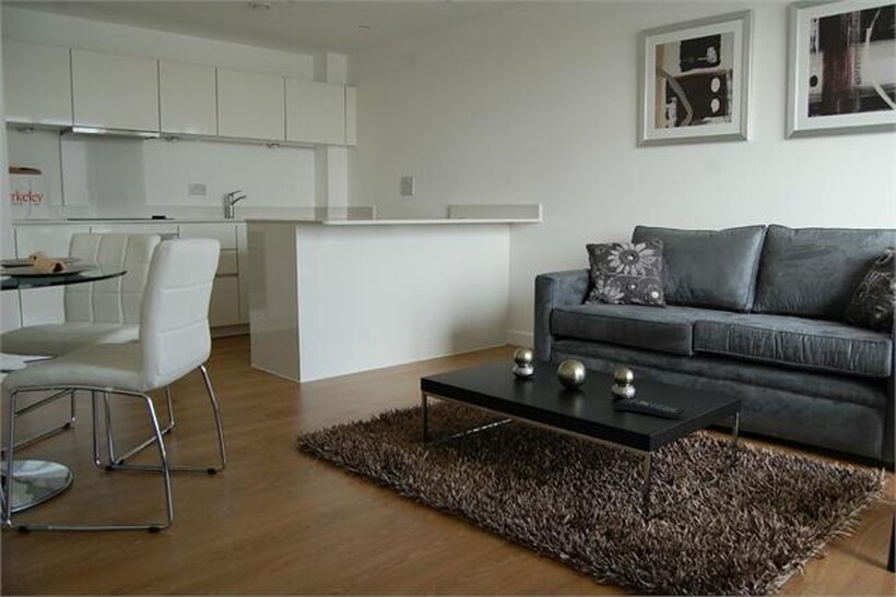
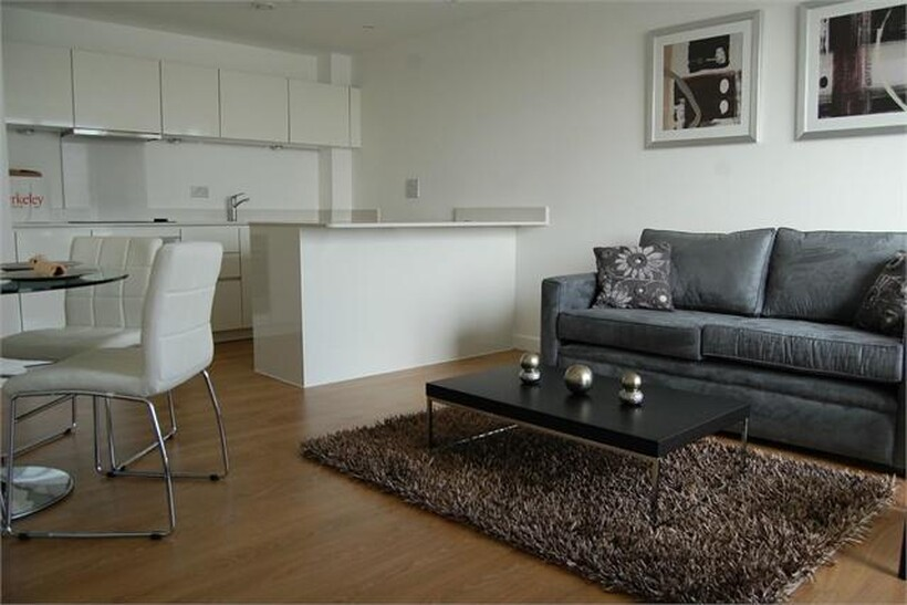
- remote control (647, 408)
